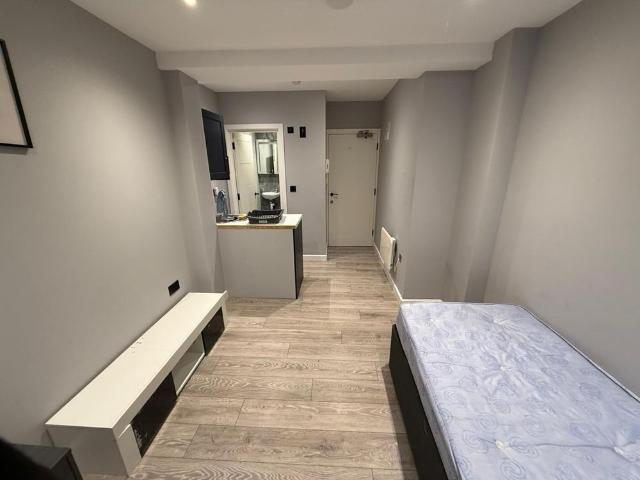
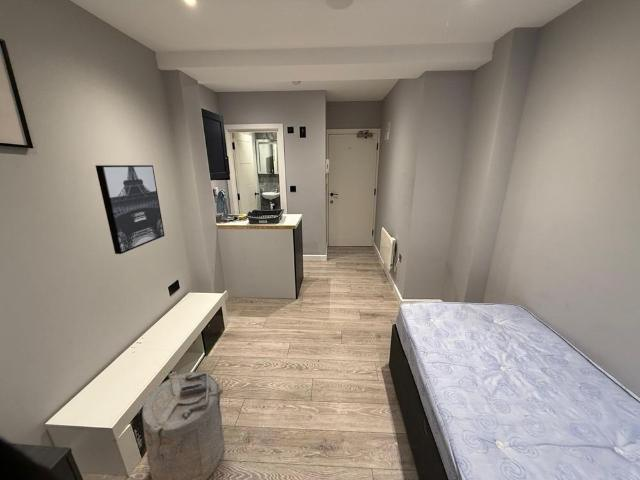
+ laundry hamper (182, 427)
+ wall art (135, 206)
